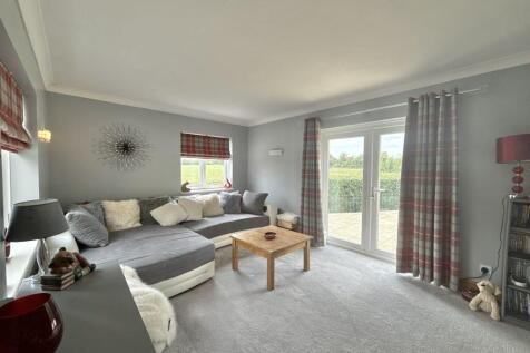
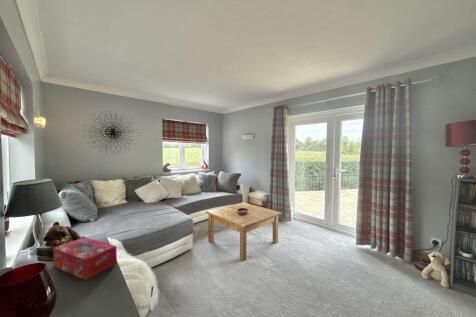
+ tissue box (85, 256)
